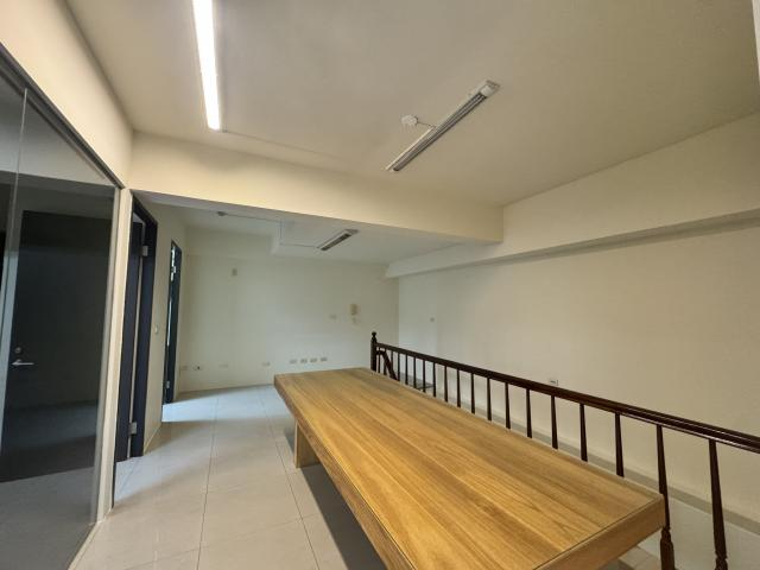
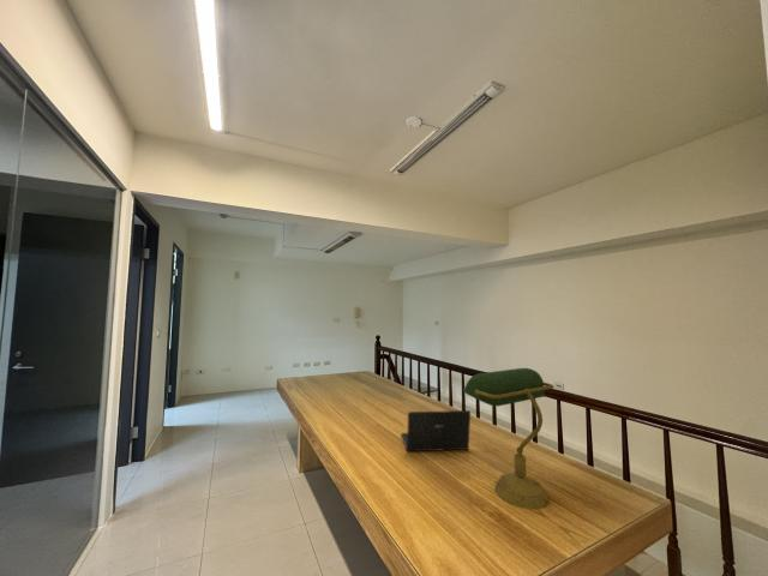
+ laptop (433, 422)
+ desk lamp (523, 440)
